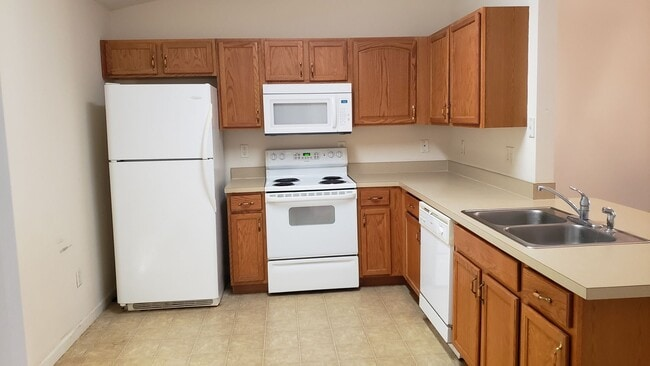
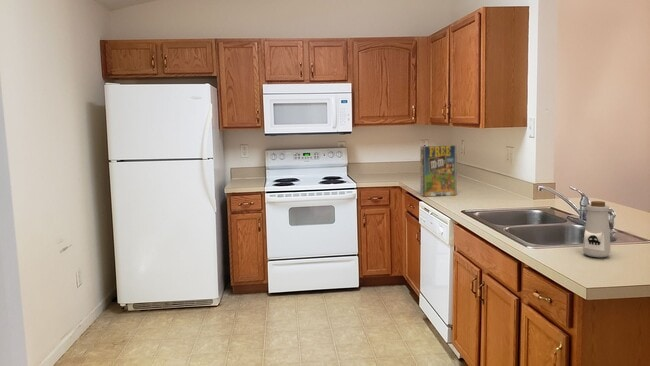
+ bottle (596, 229)
+ cereal box (438, 170)
